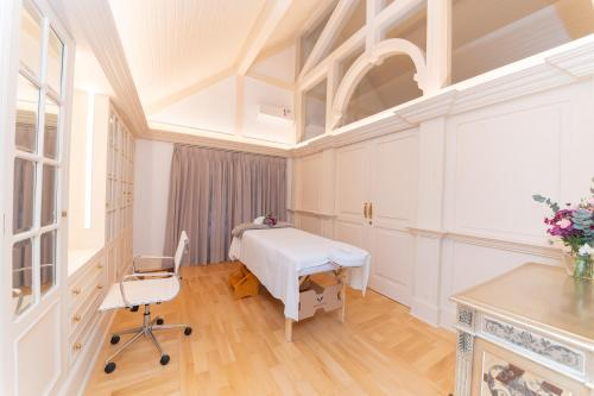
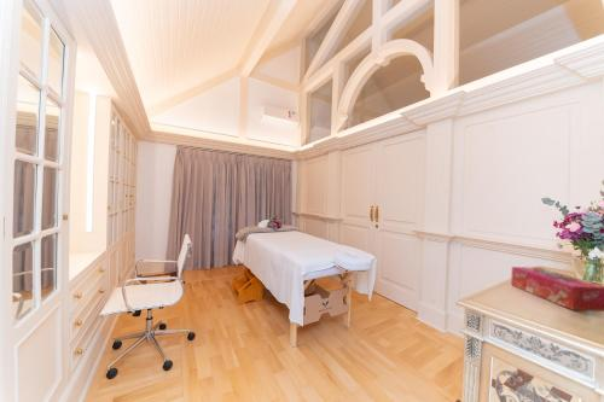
+ tissue box (553, 286)
